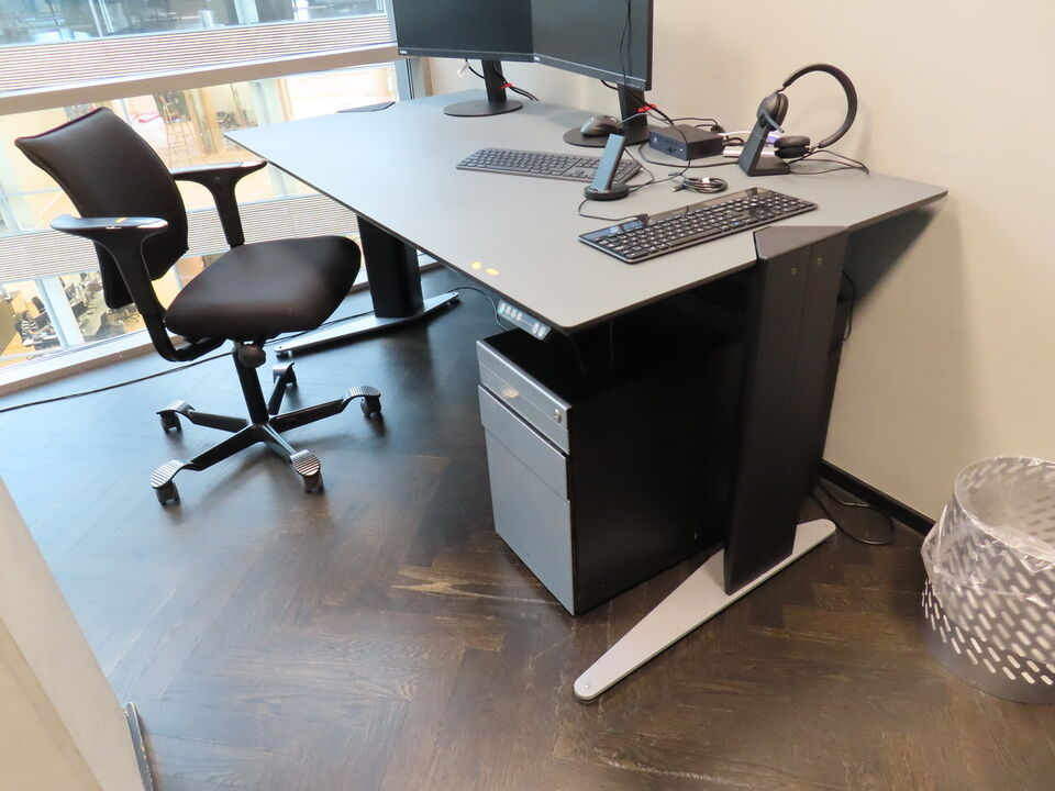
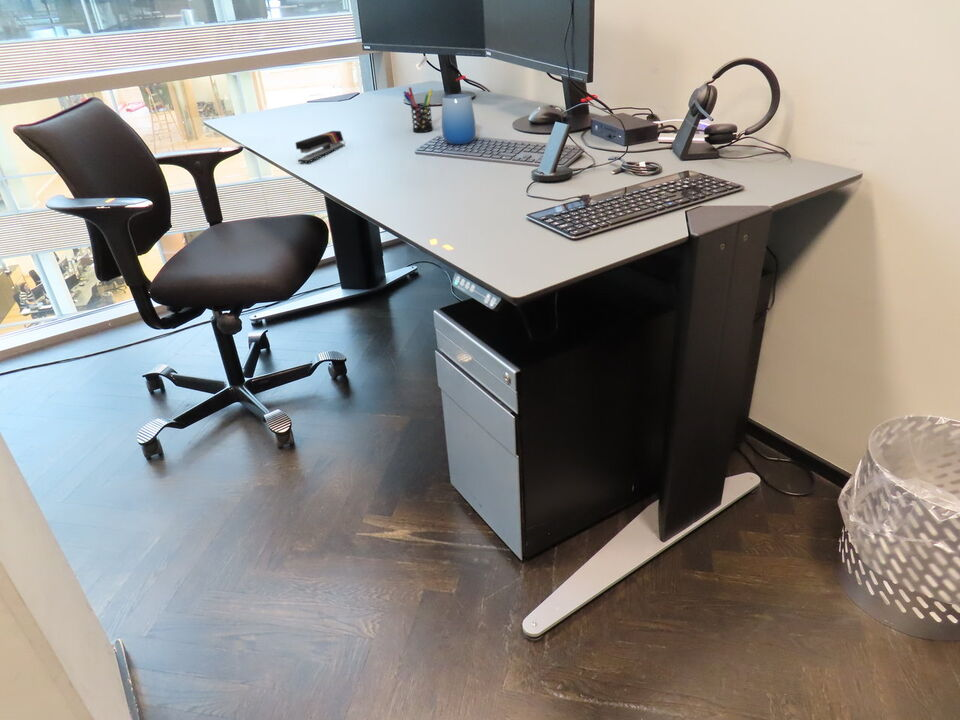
+ stapler (320, 144)
+ cup (458, 119)
+ pen holder (421, 108)
